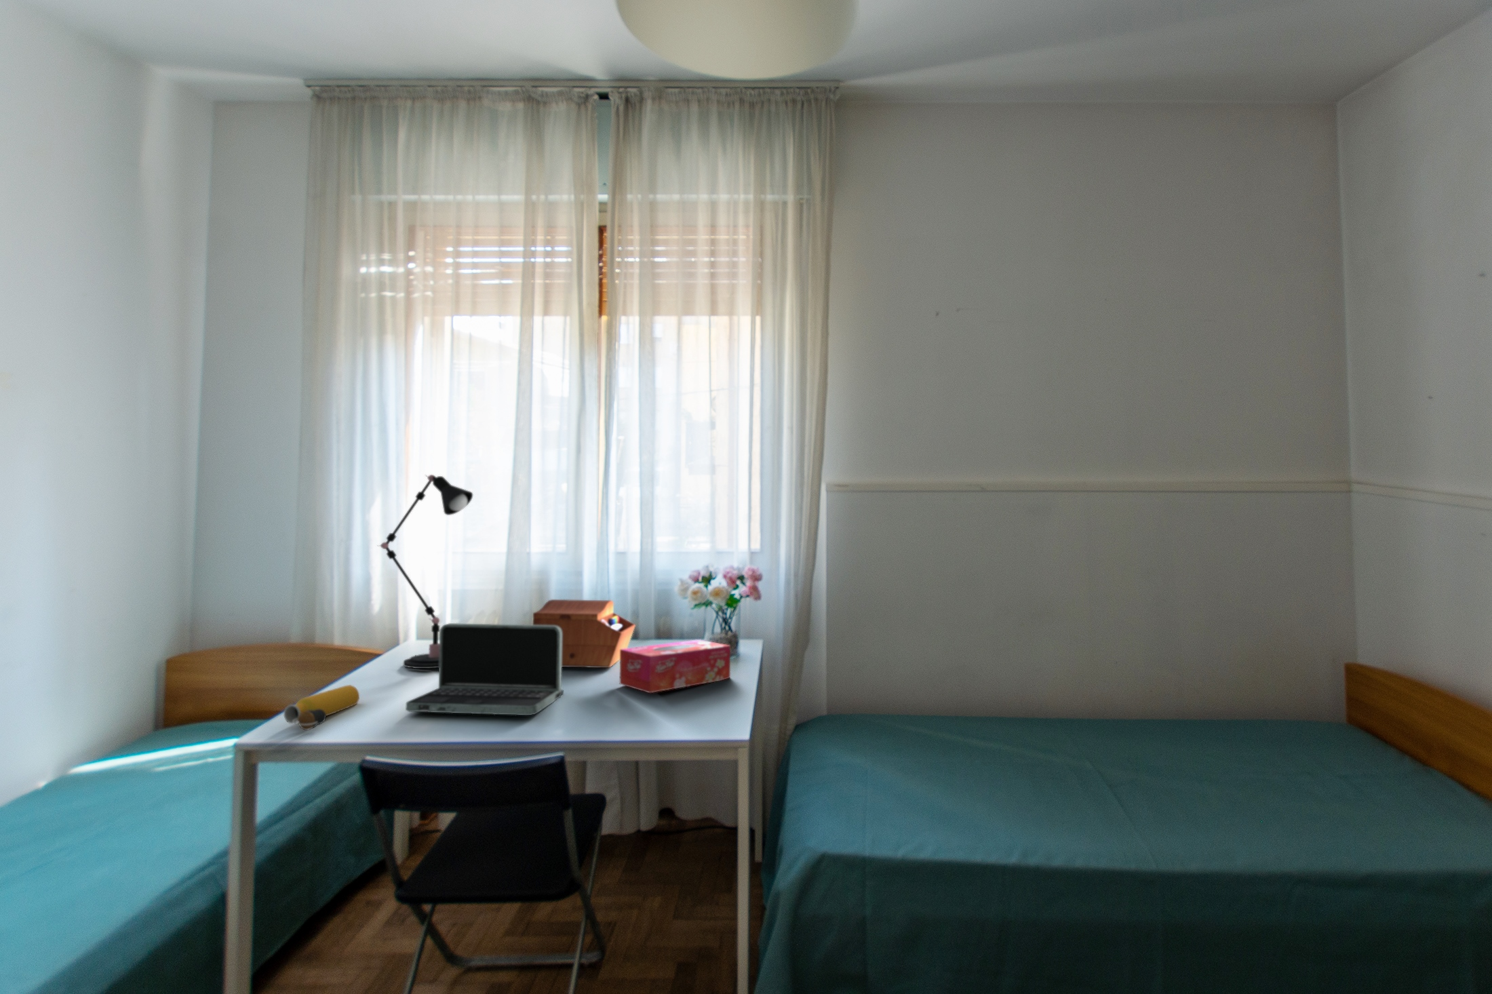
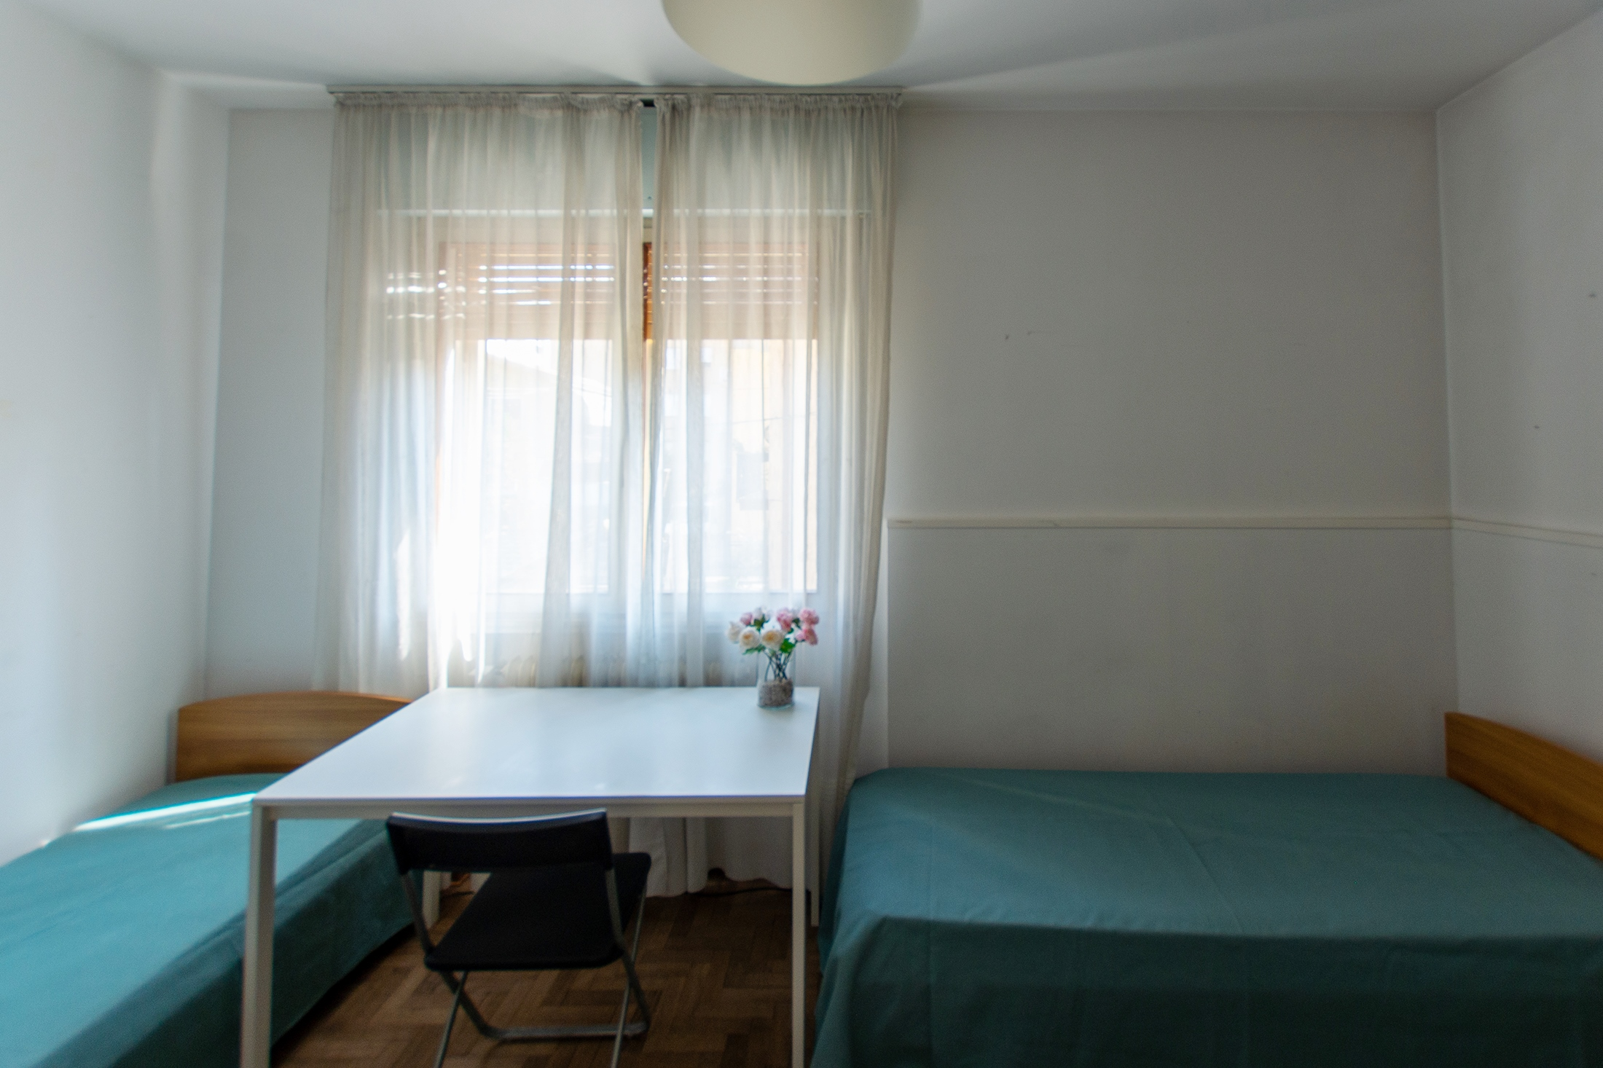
- desk lamp (409, 578)
- tissue box (676, 663)
- laptop (485, 665)
- water bottle (324, 707)
- sewing box (586, 632)
